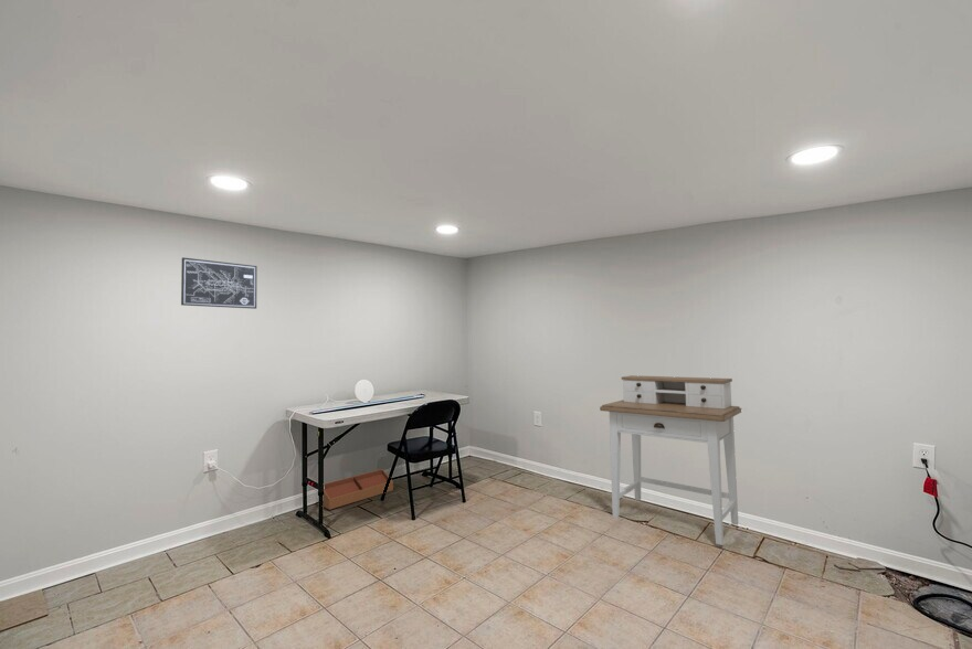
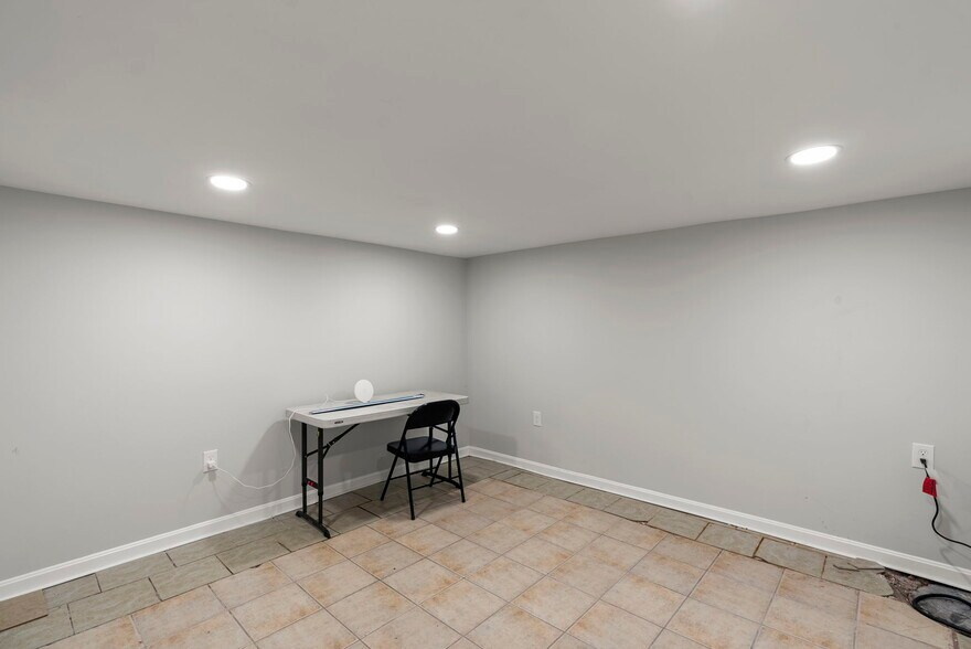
- wall art (221, 284)
- storage bin (358, 487)
- desk (673, 438)
